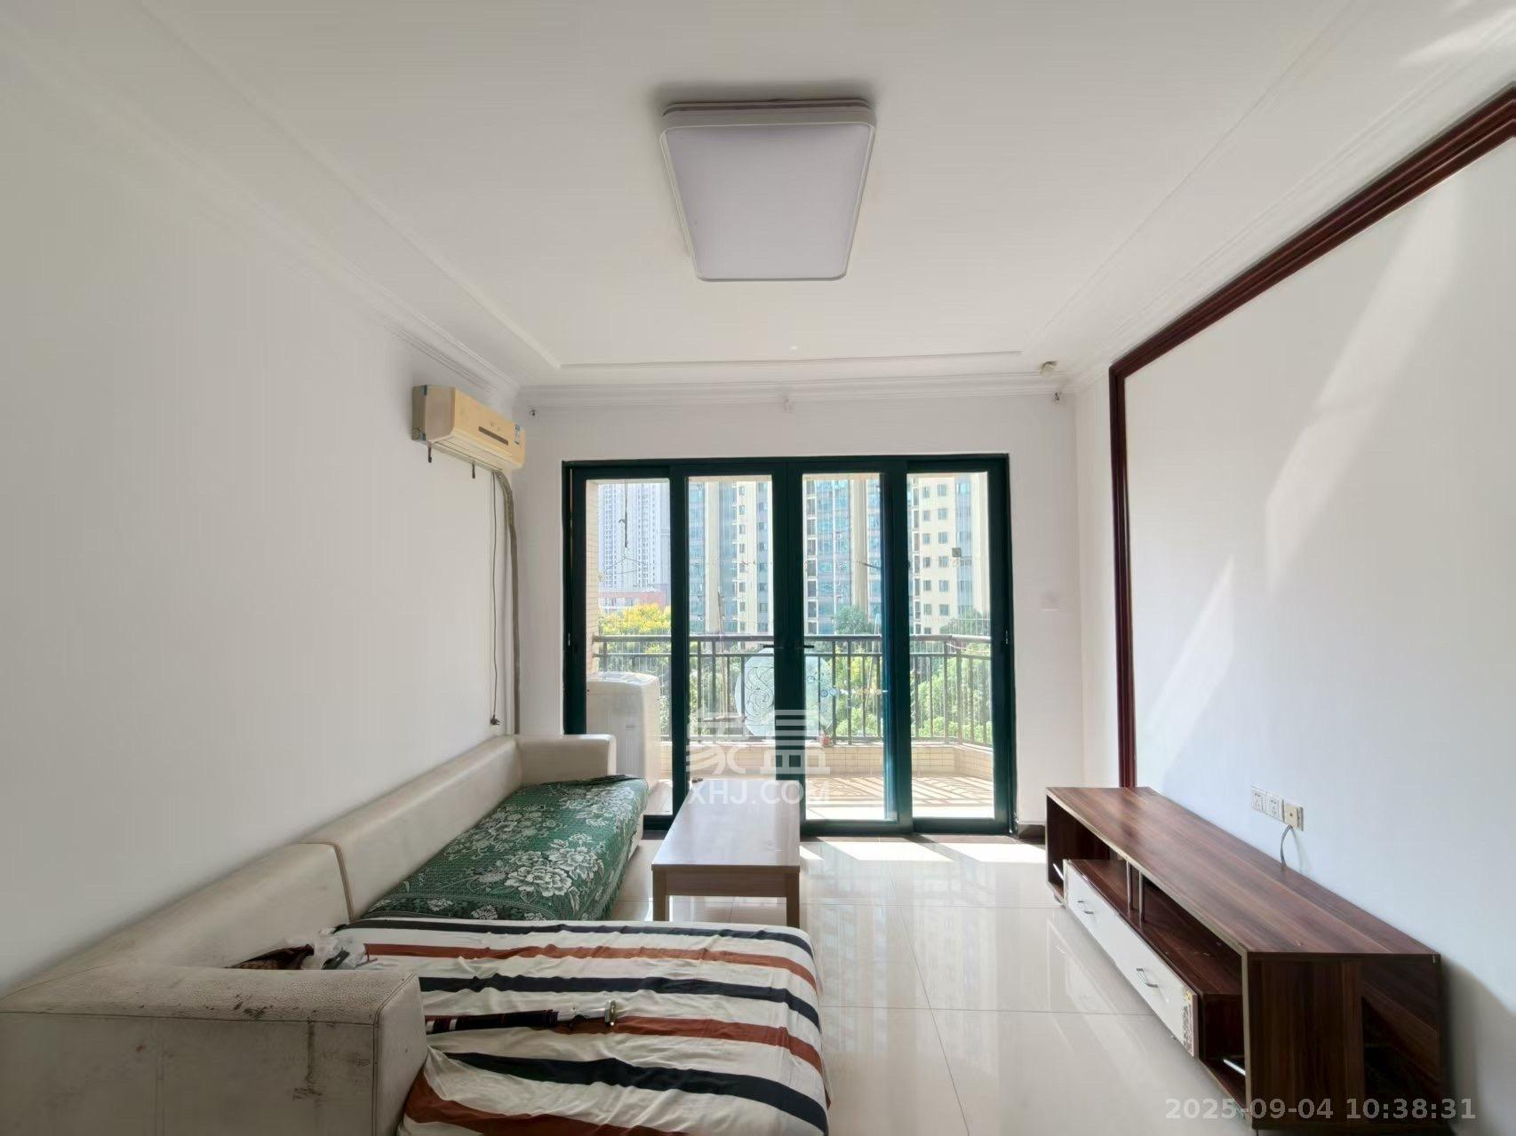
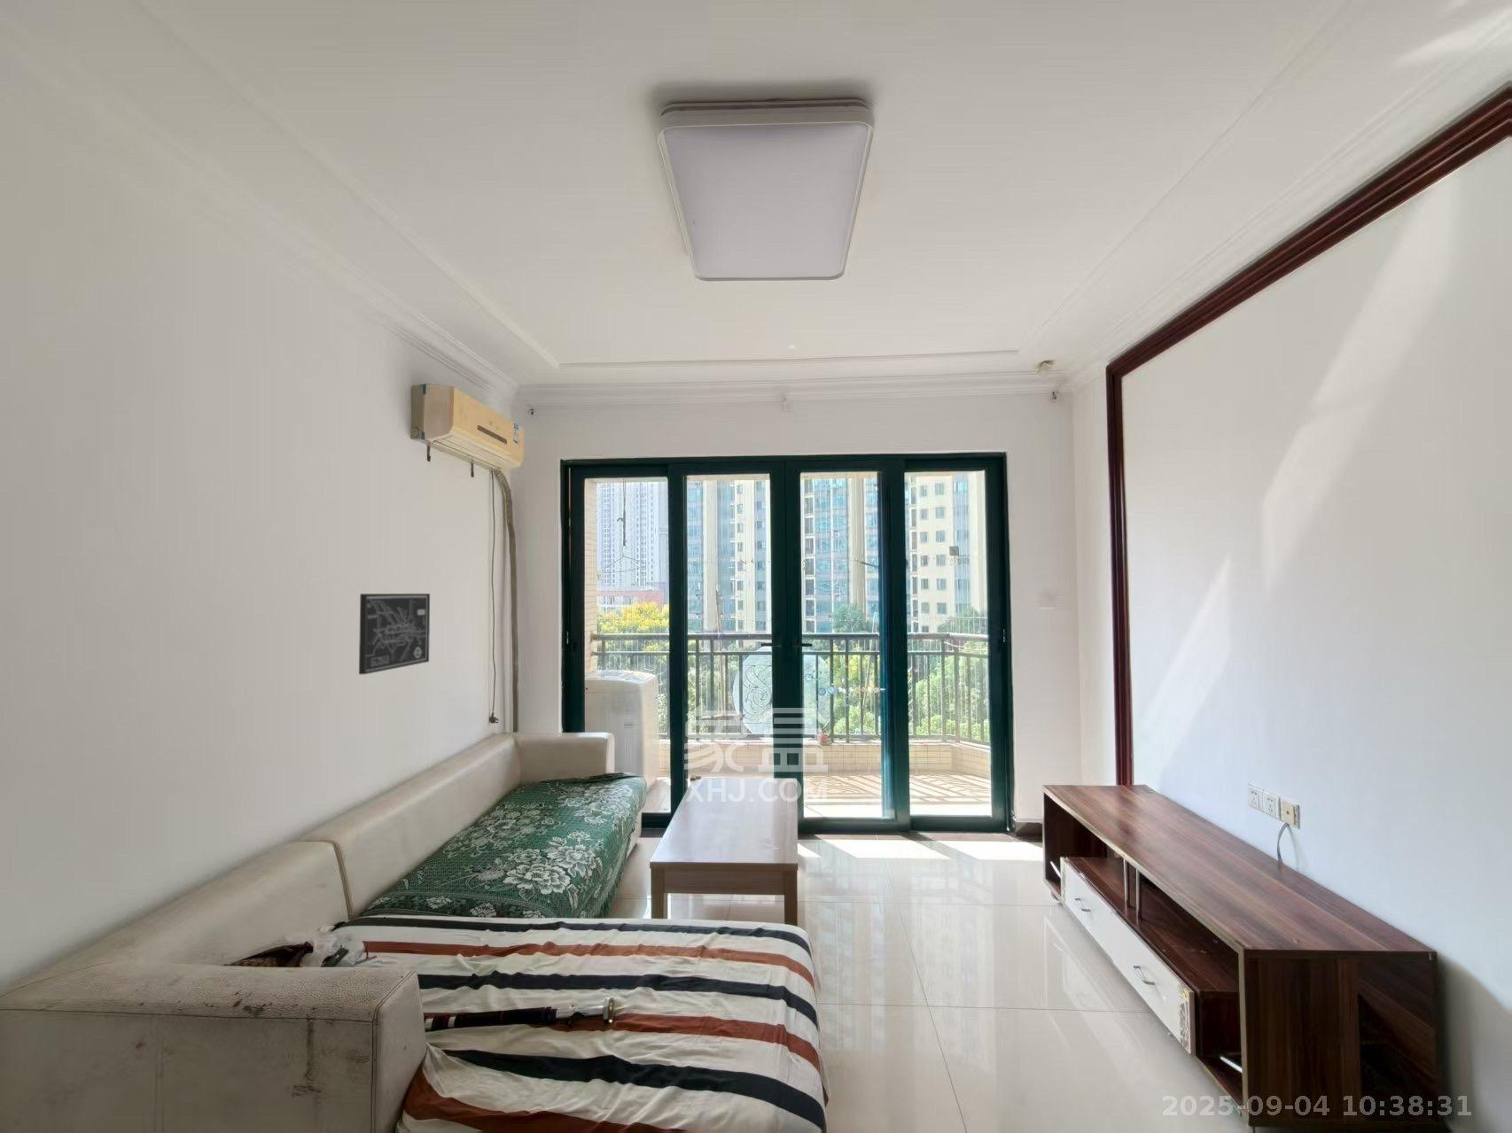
+ wall art (398, 630)
